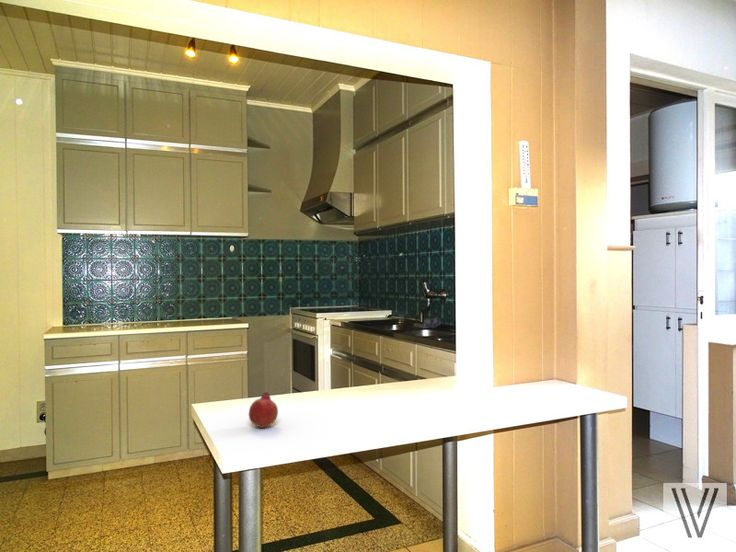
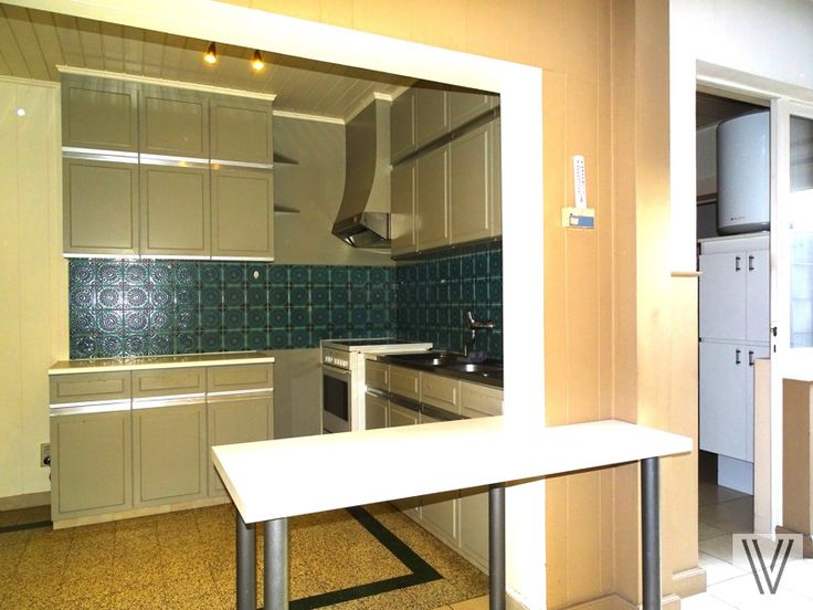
- fruit (263, 410)
